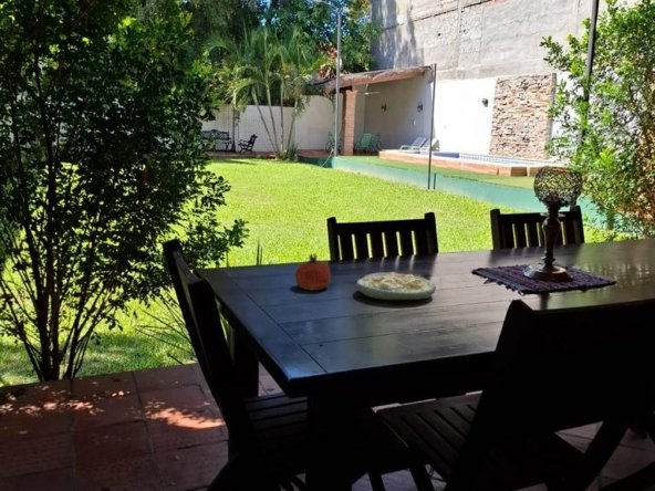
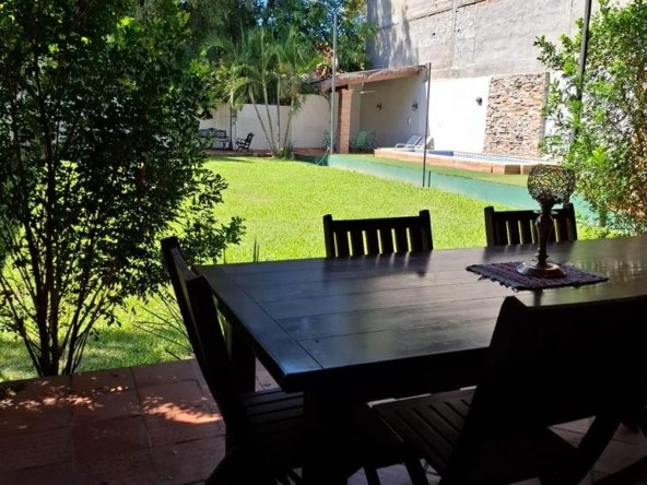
- fruit (312, 270)
- soup (395, 284)
